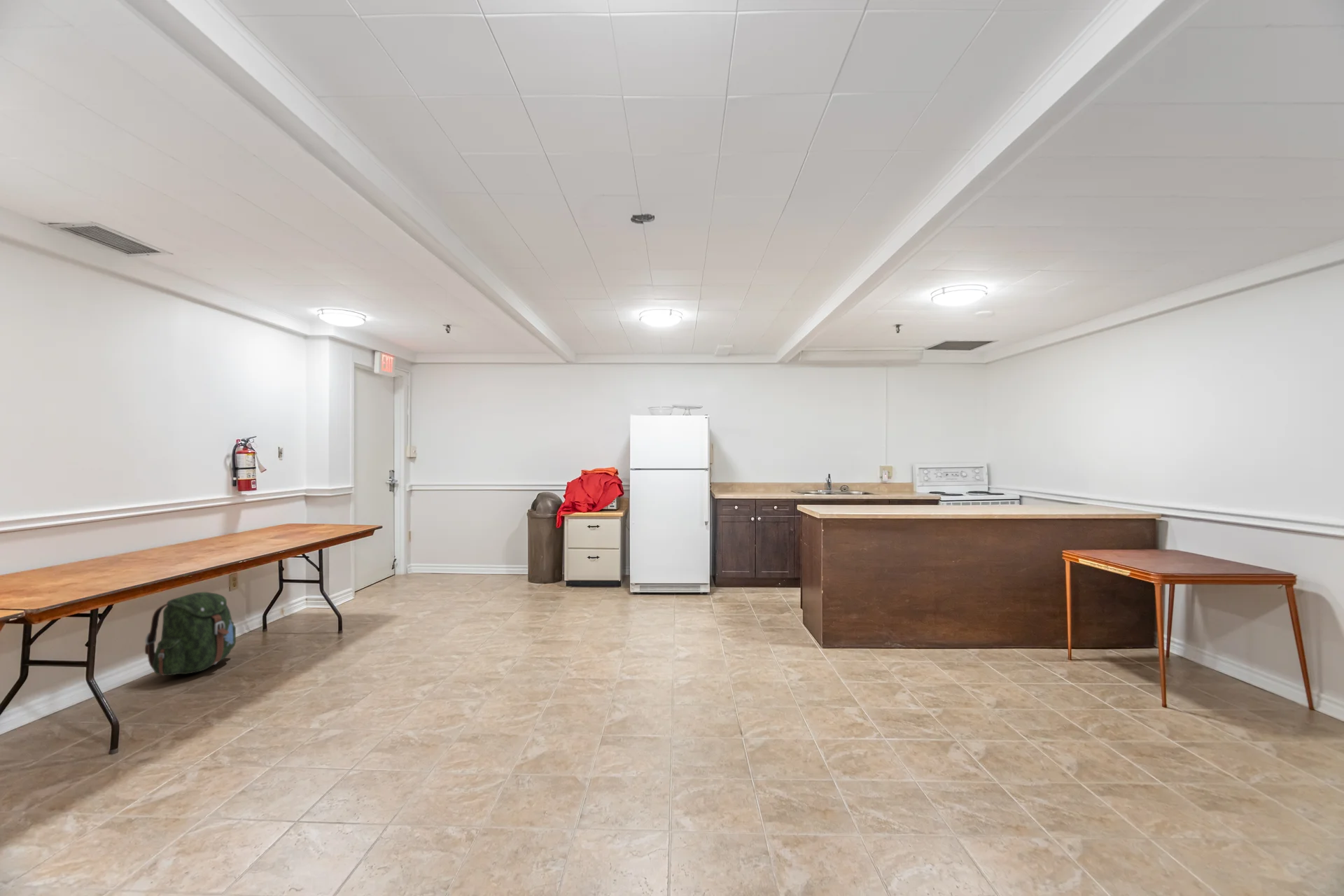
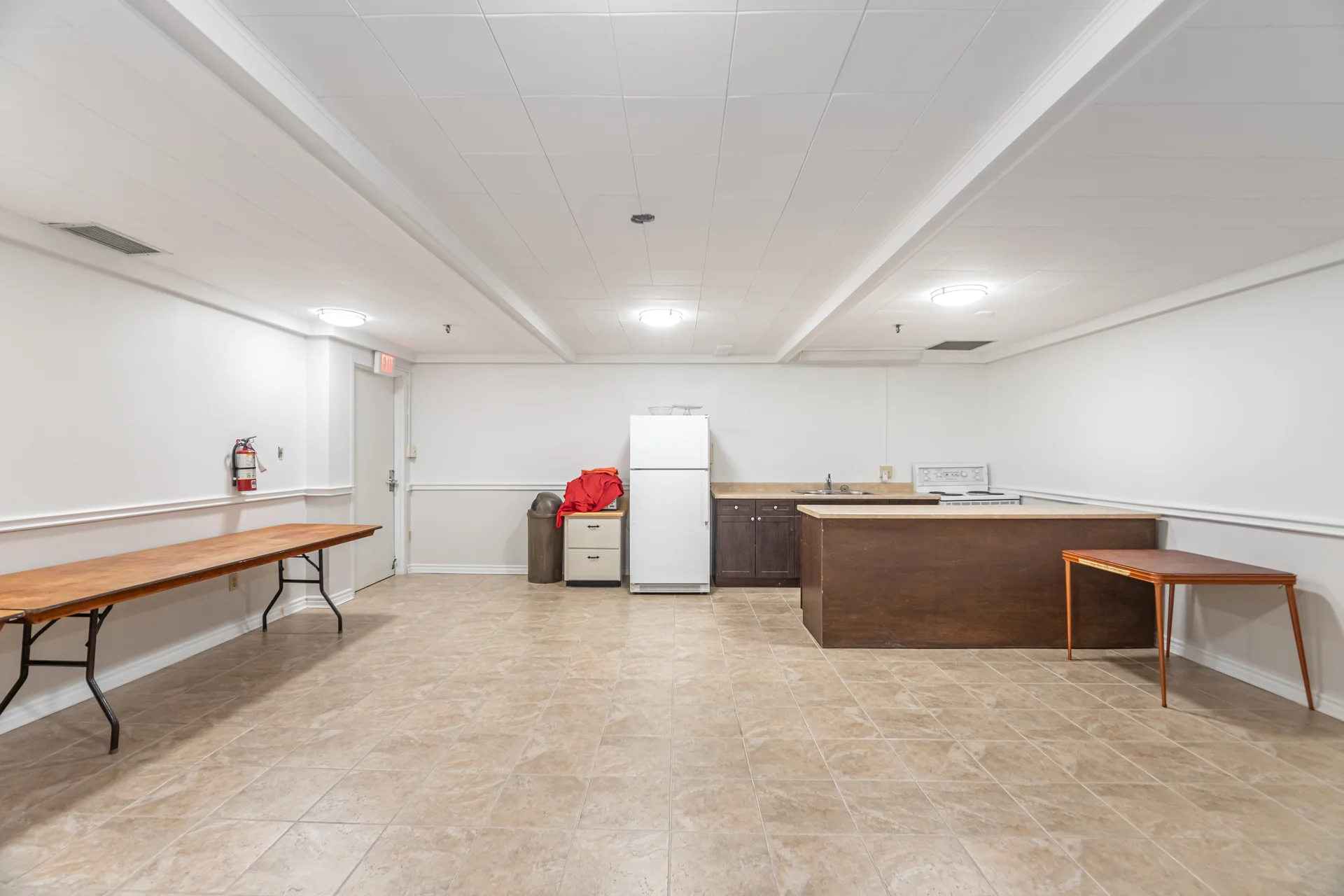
- backpack (194, 631)
